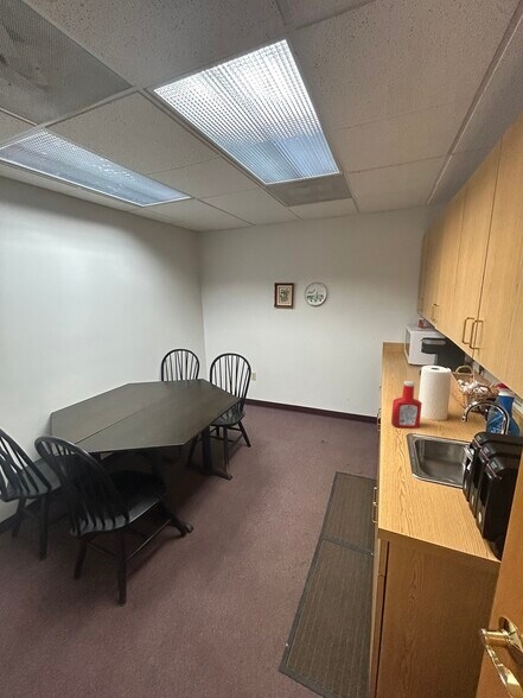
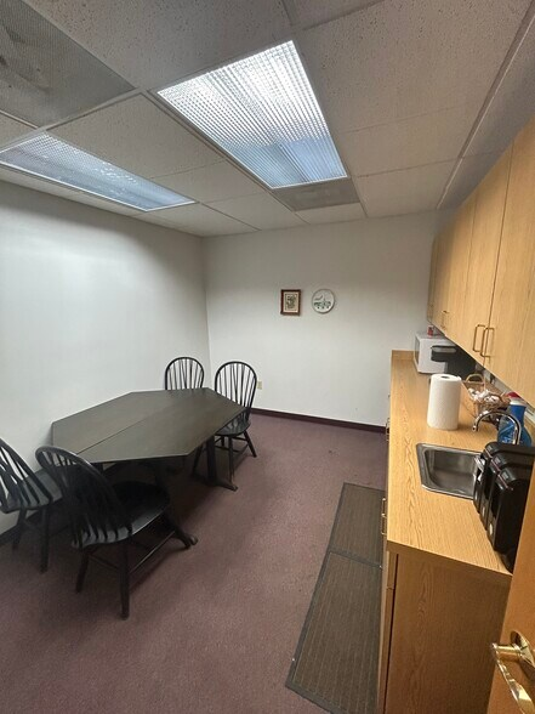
- soap bottle (407, 404)
